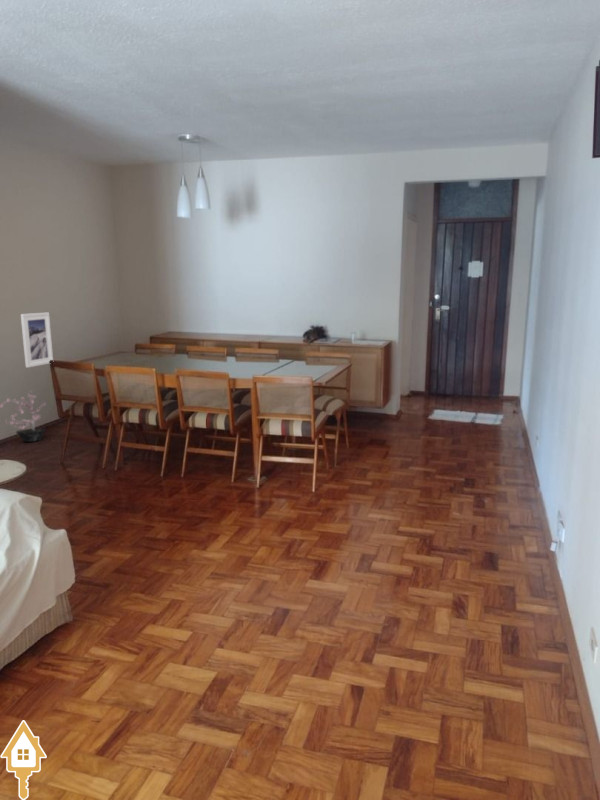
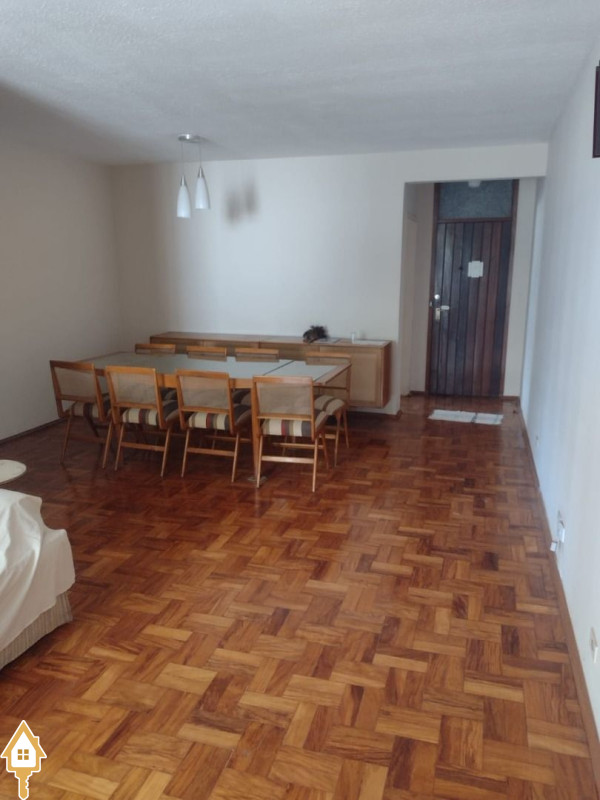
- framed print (37, 339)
- potted plant (22, 419)
